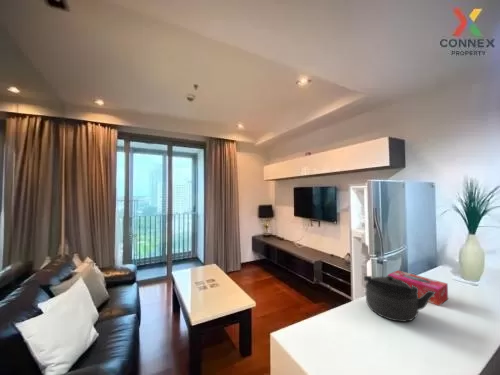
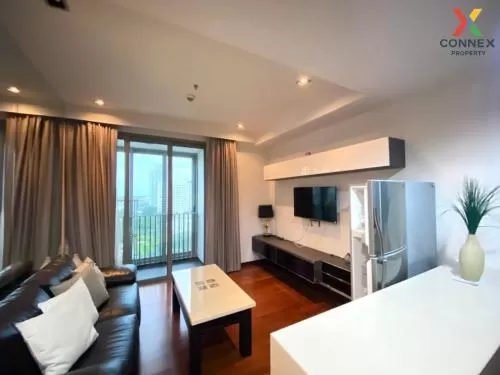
- kettle (391, 294)
- tissue box (416, 286)
